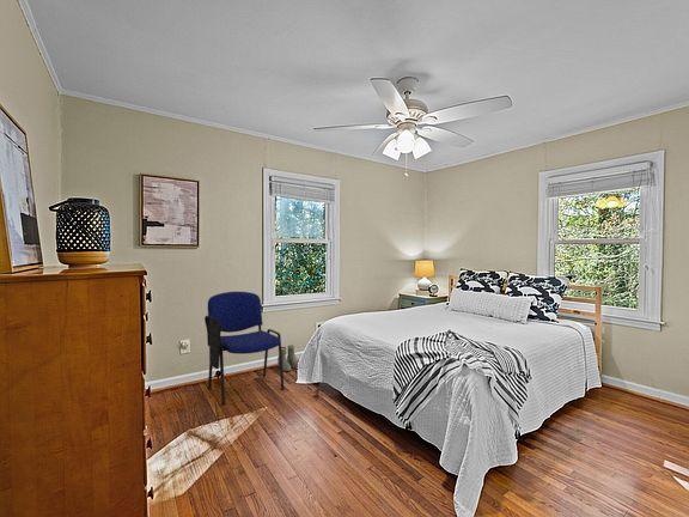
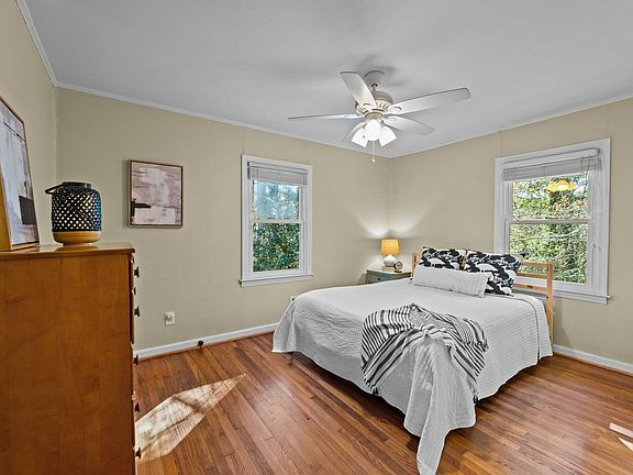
- chair (242, 342)
- boots (288, 357)
